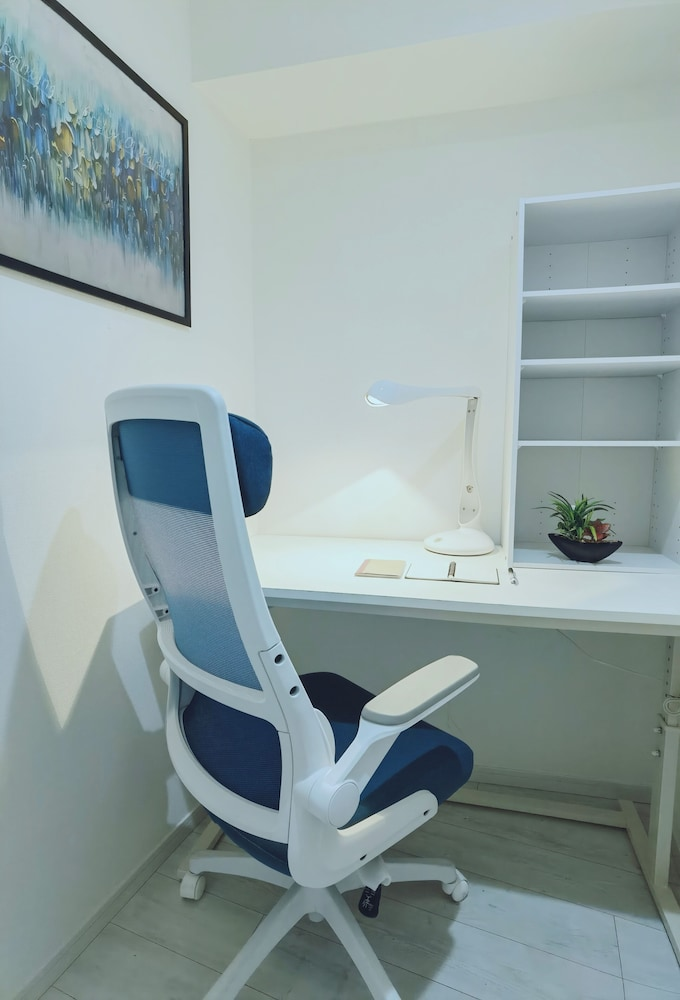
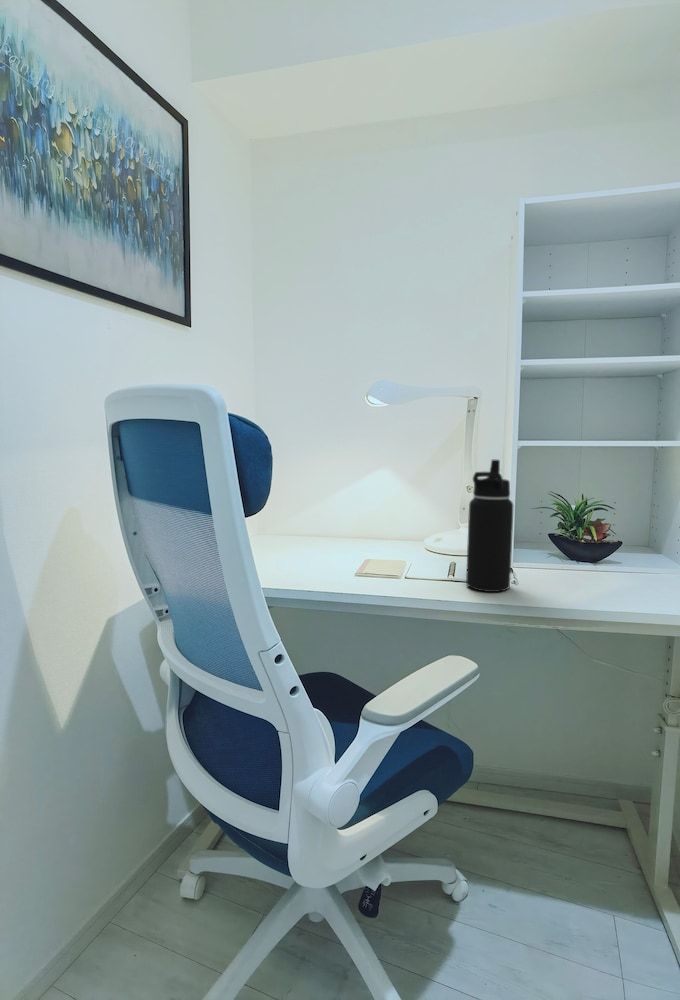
+ water bottle (489, 524)
